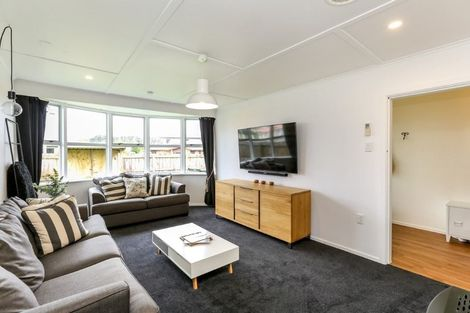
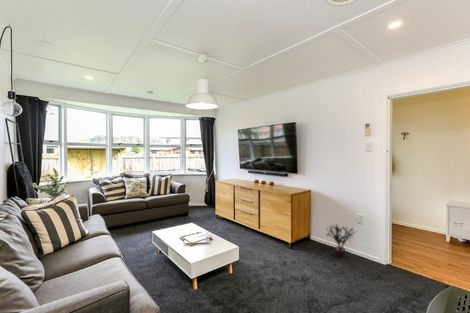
+ potted plant (339, 240)
